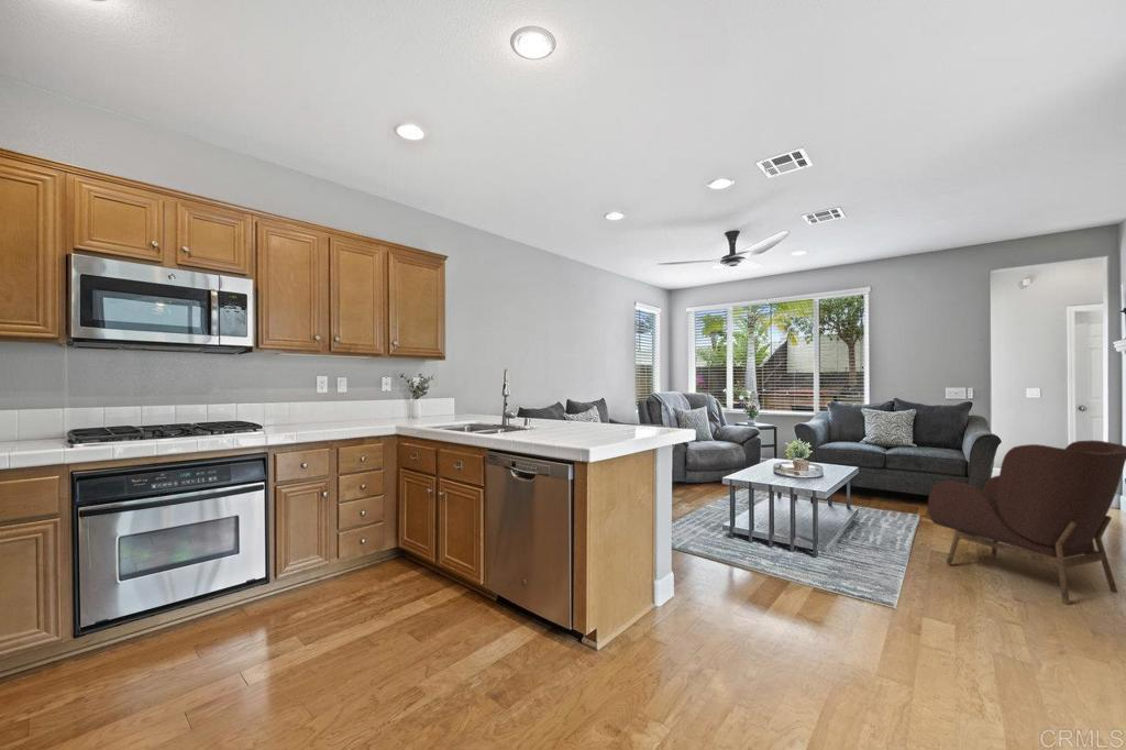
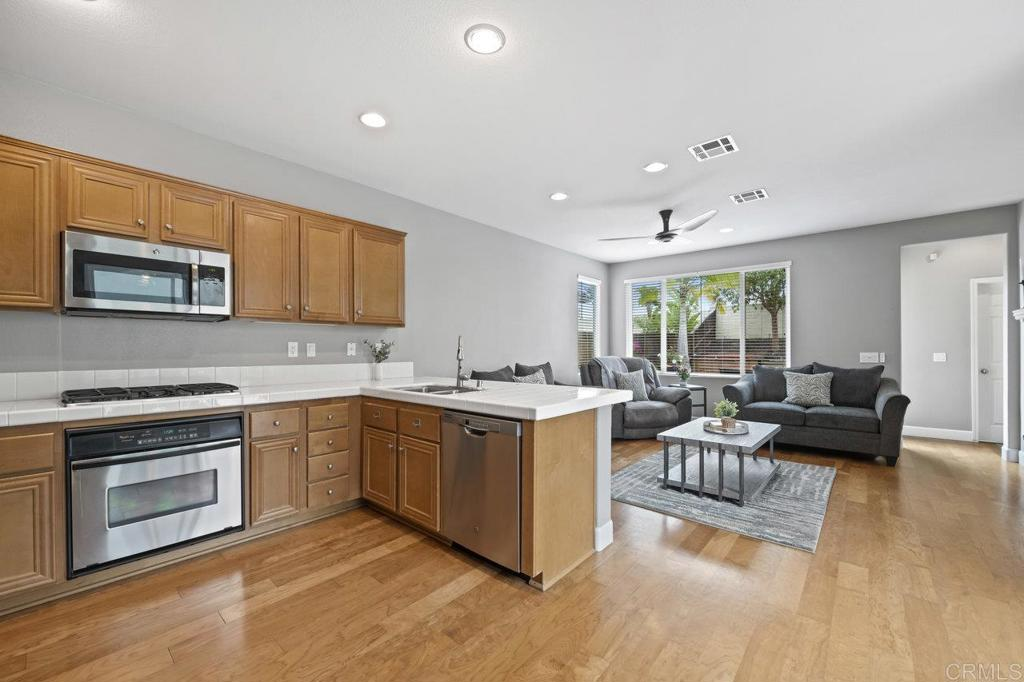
- armchair (1025, 507)
